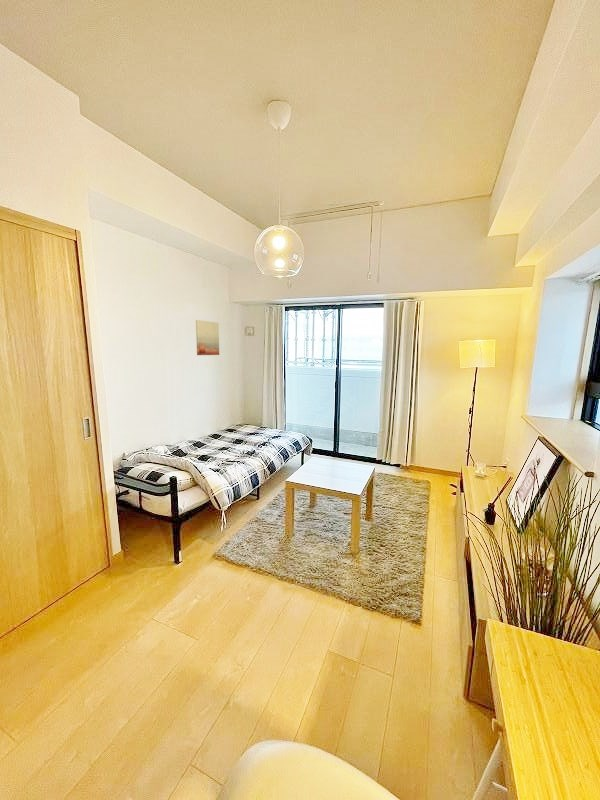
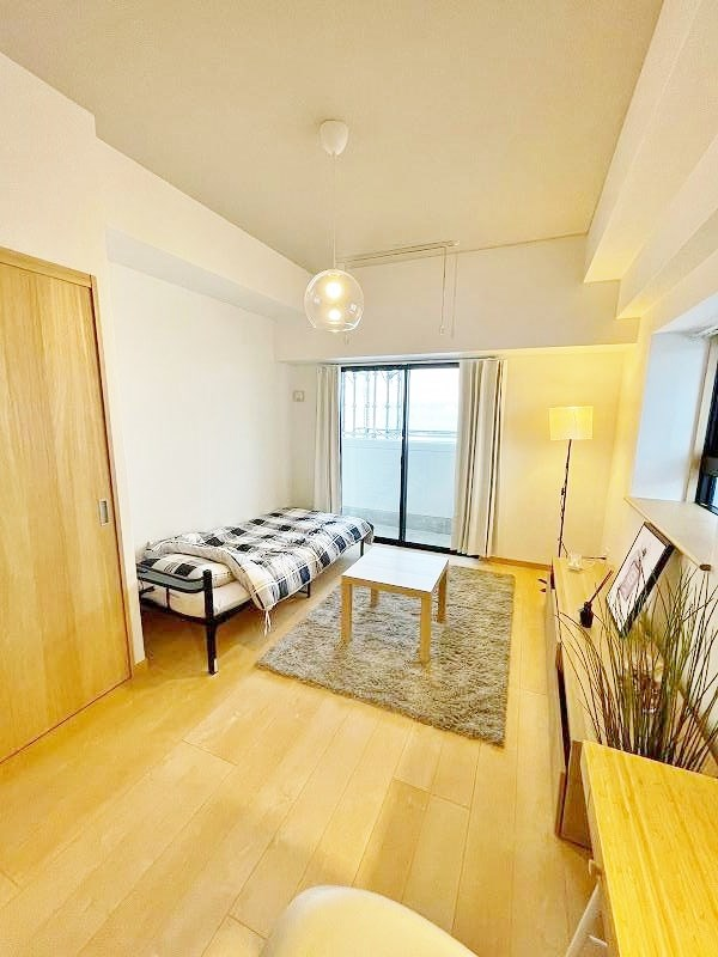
- wall art (208, 338)
